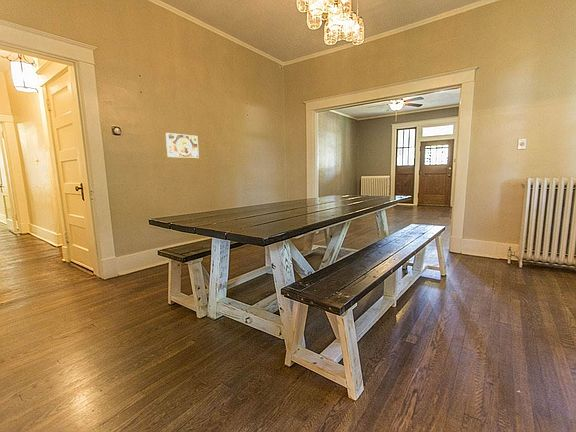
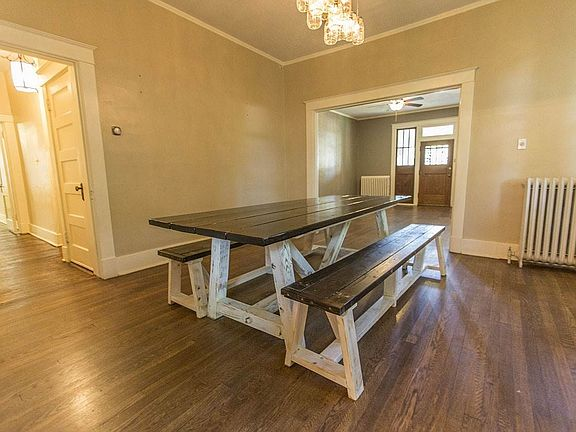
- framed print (183, 146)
